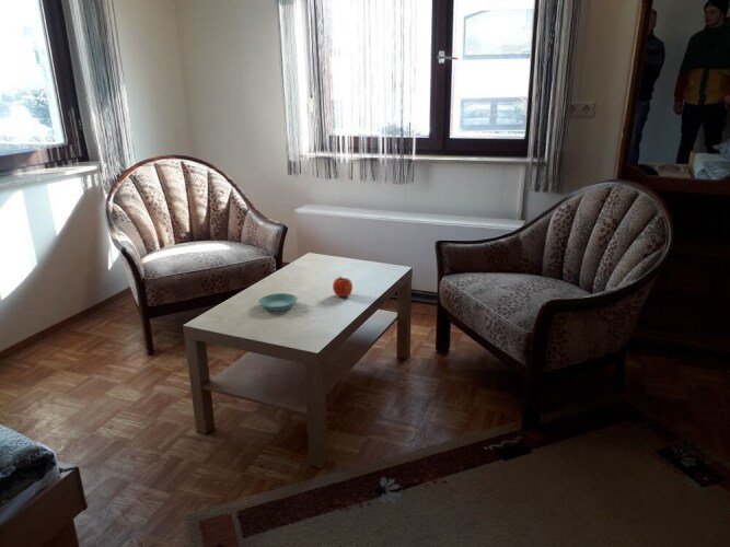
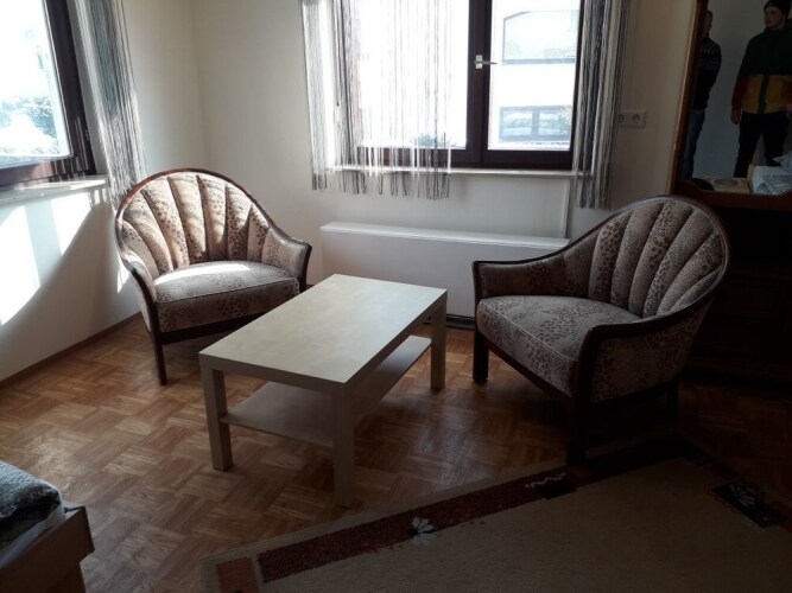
- saucer (278, 302)
- fruit (343, 286)
